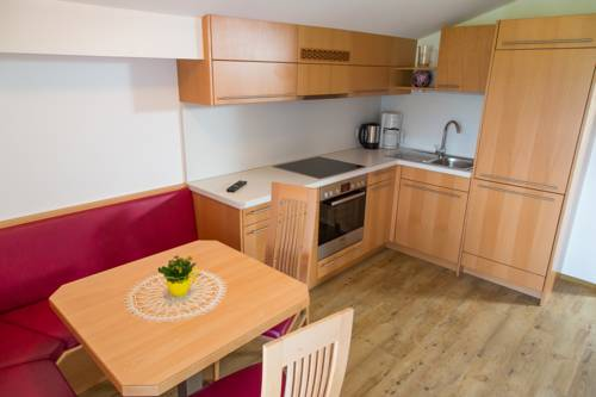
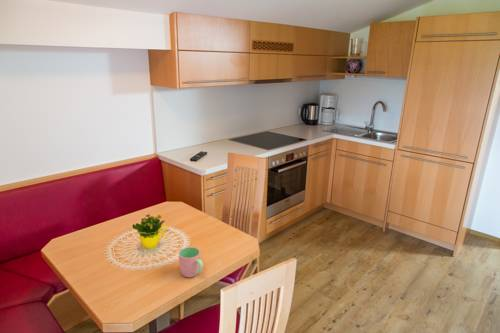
+ cup (192, 264)
